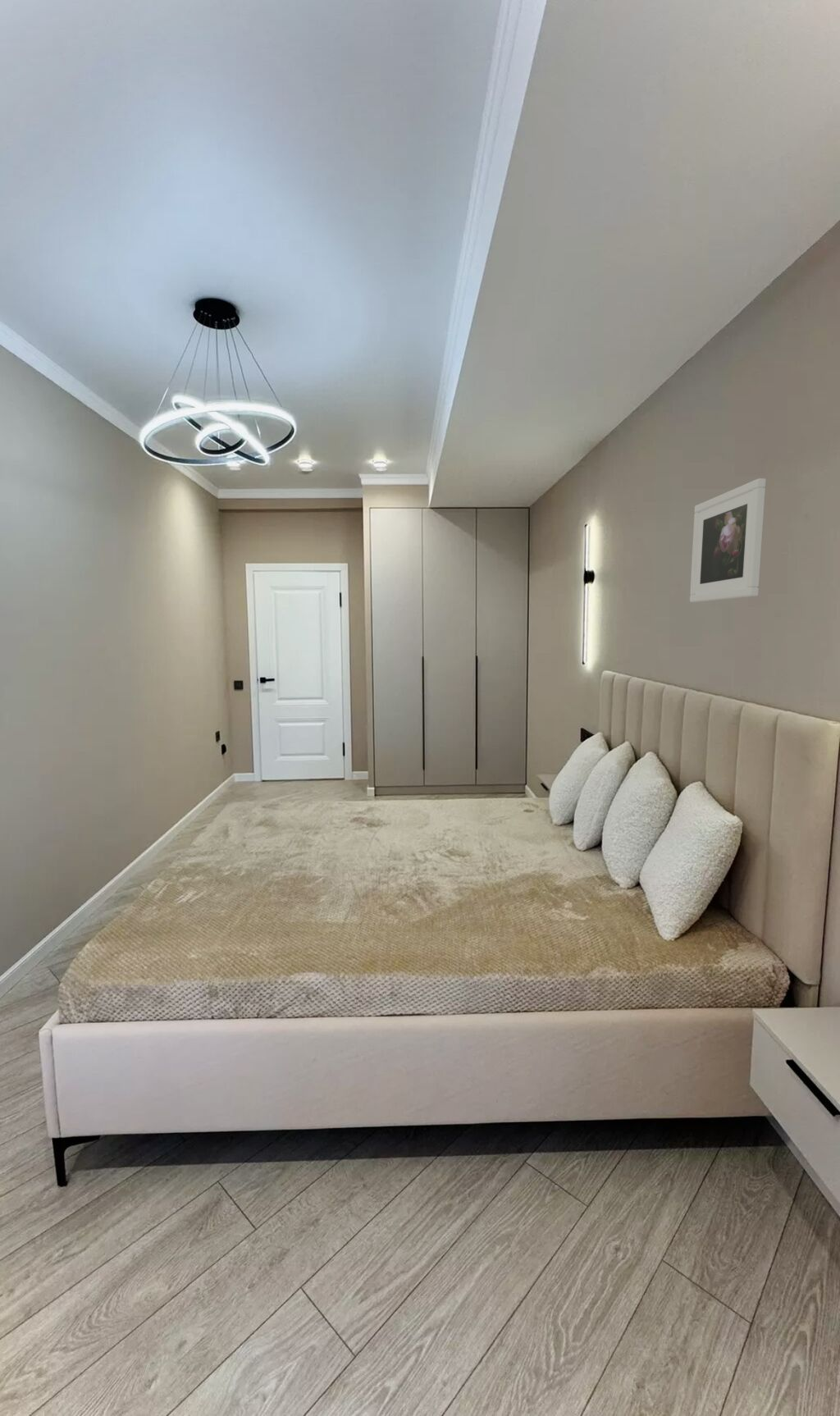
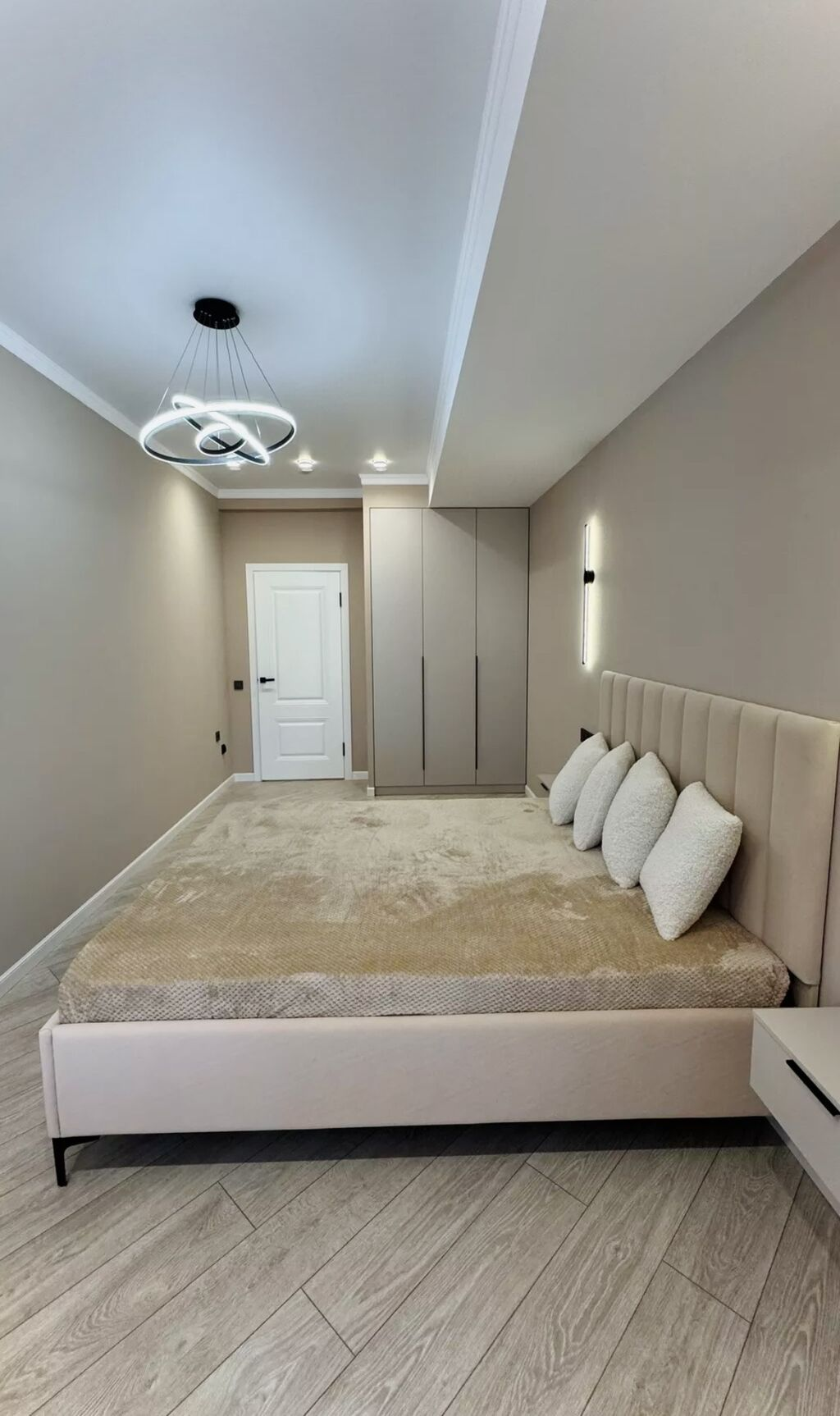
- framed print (724, 546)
